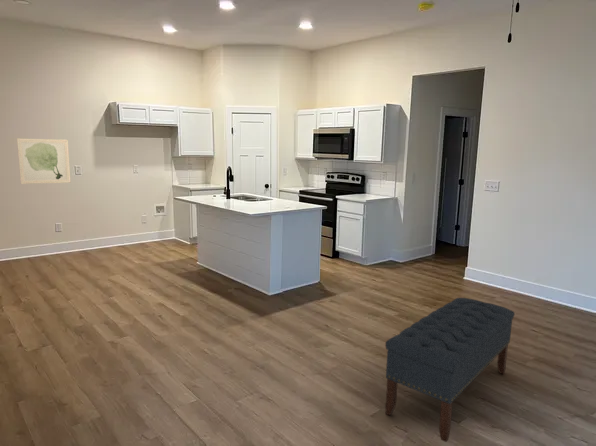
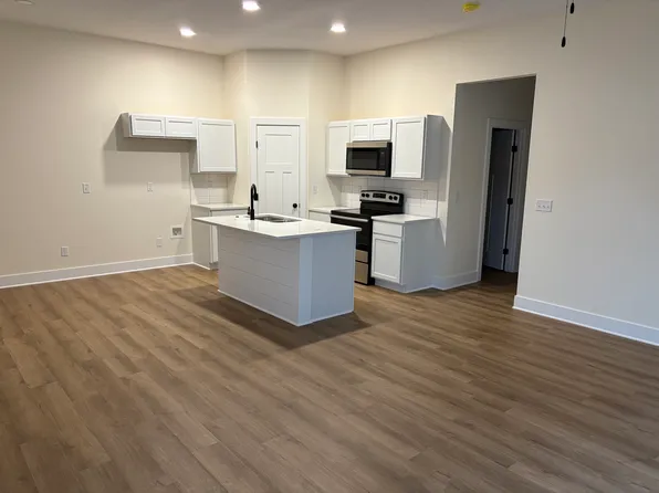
- bench (453, 356)
- wall art (44, 161)
